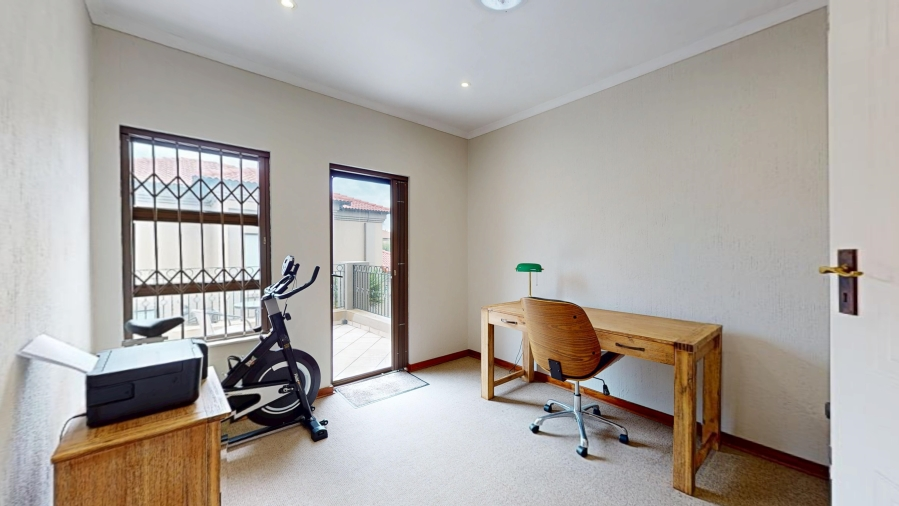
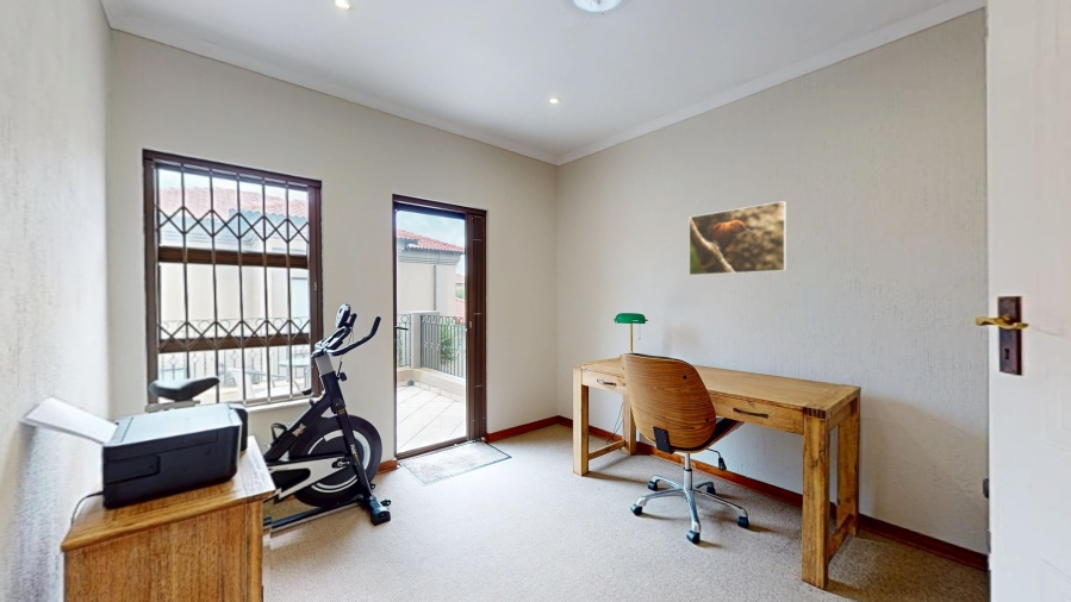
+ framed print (733, 242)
